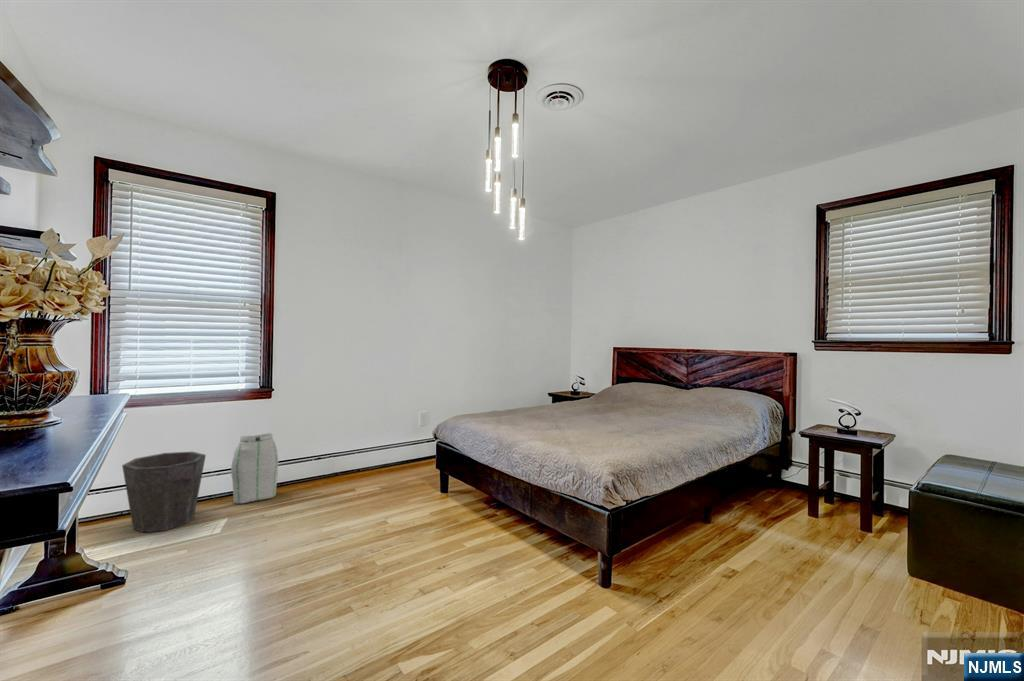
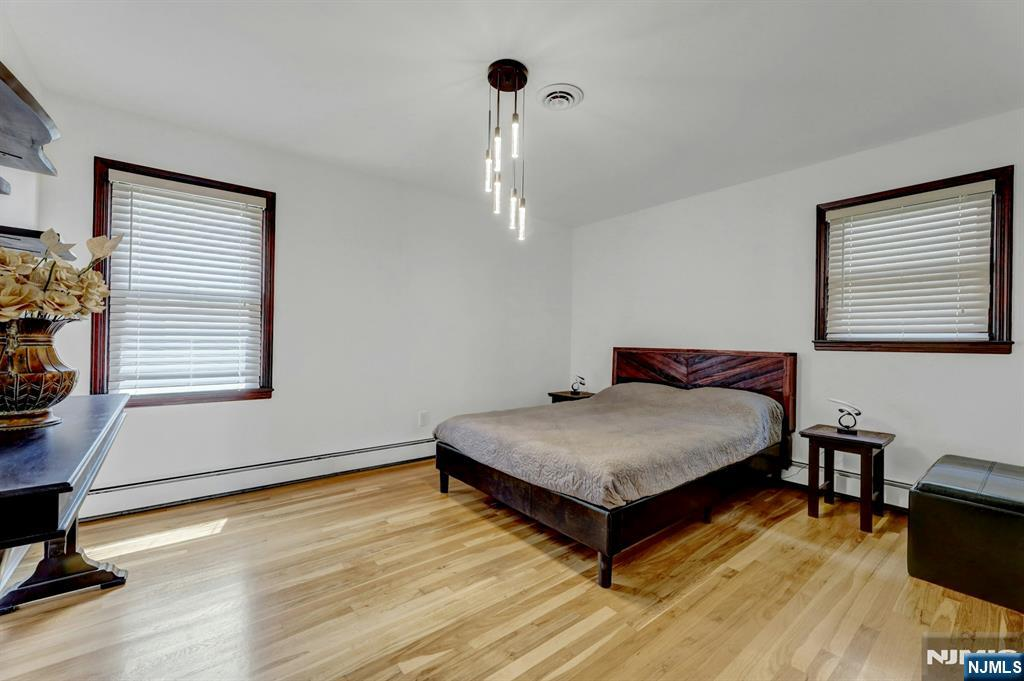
- skirt (255, 466)
- waste bin (165, 490)
